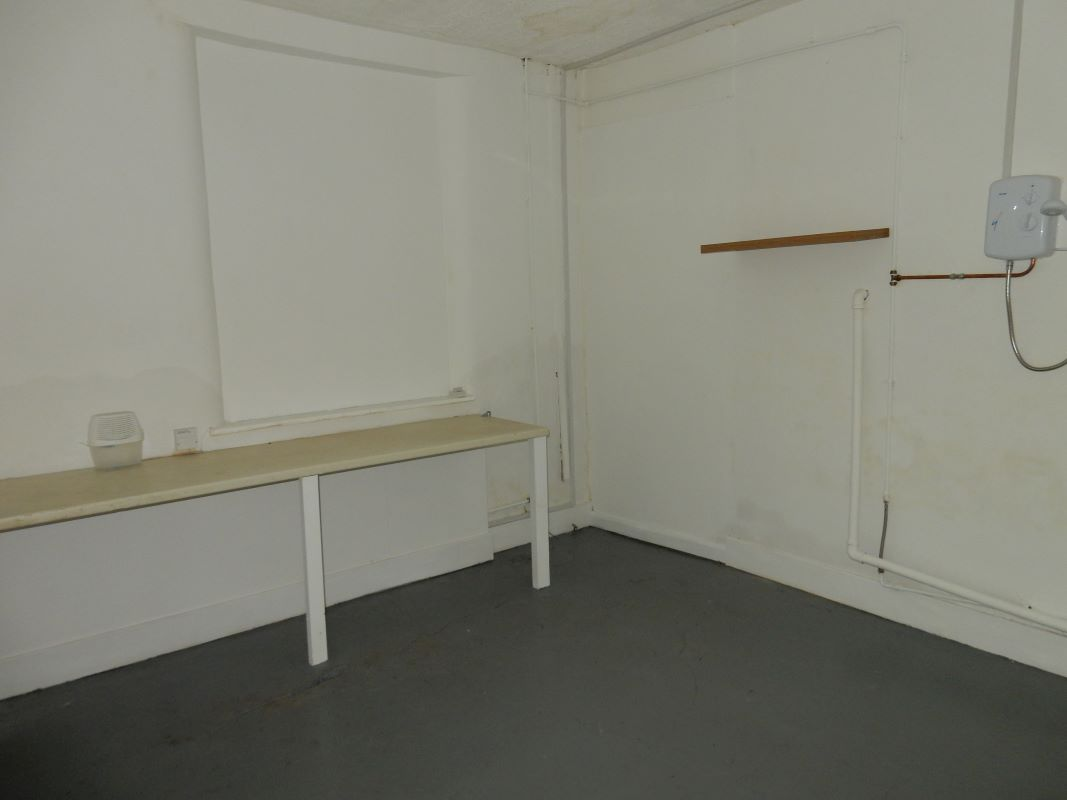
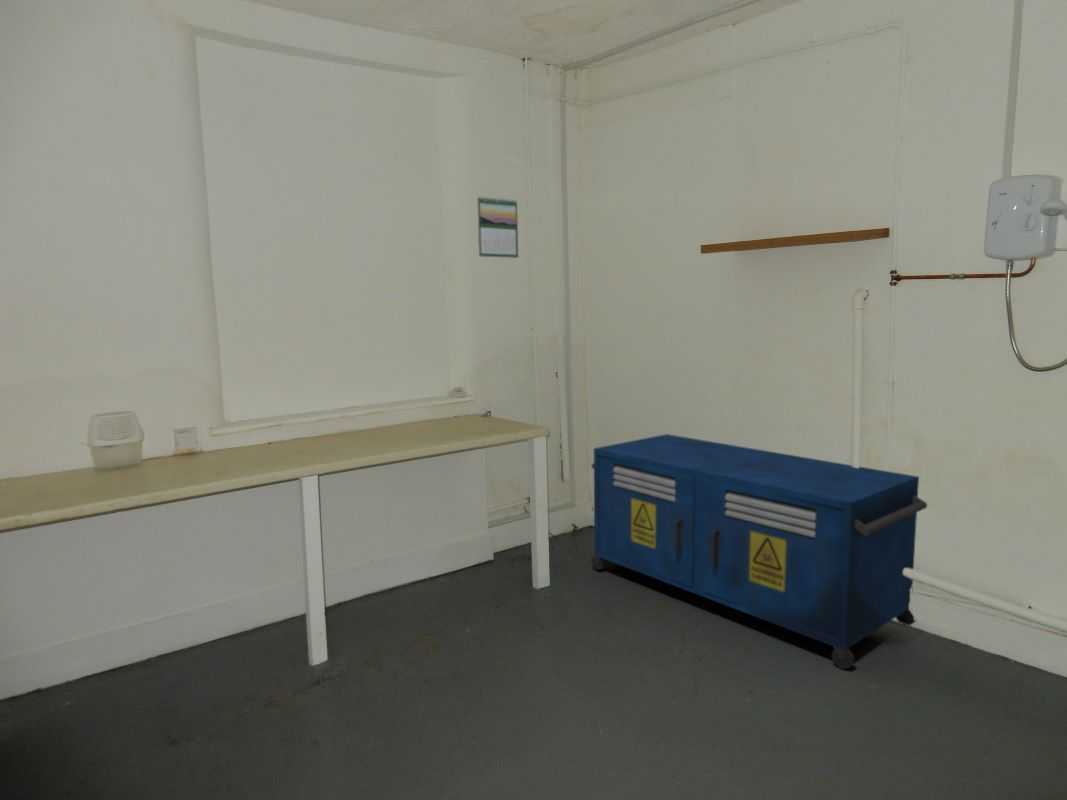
+ storage cabinet (734, 529)
+ calendar (498, 227)
